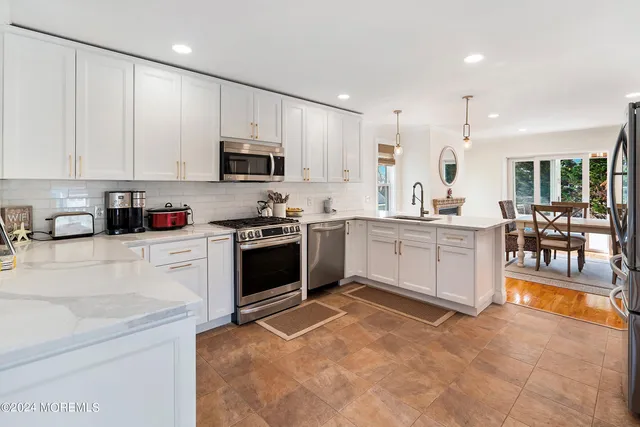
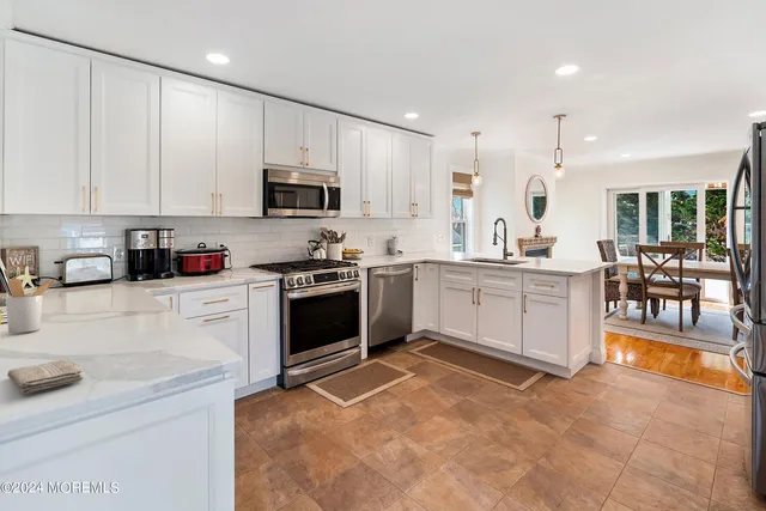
+ washcloth (45, 373)
+ utensil holder (32, 303)
